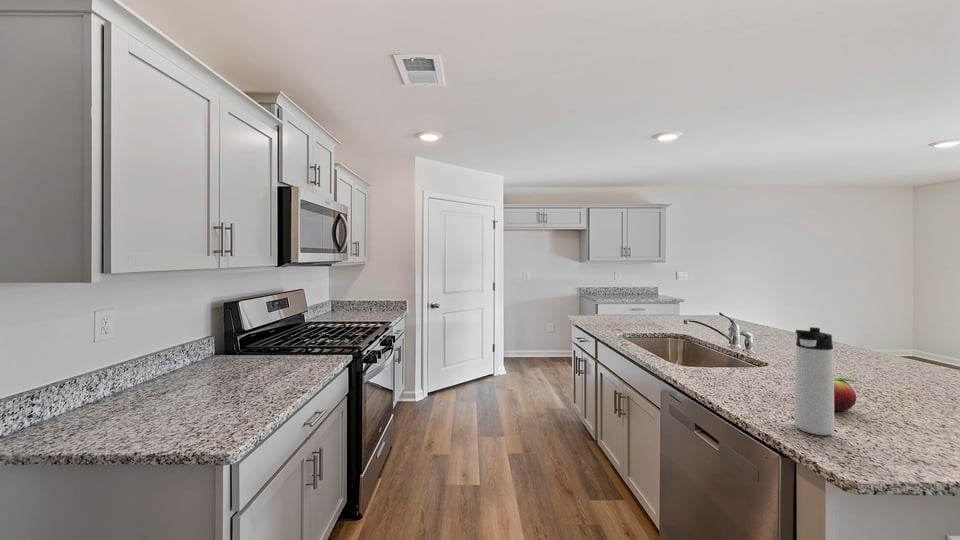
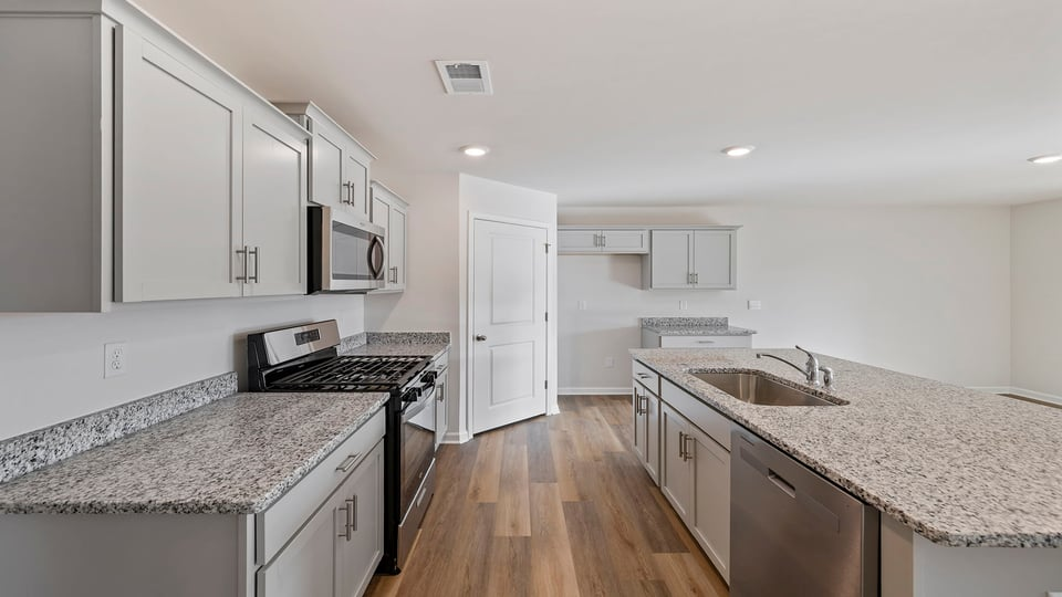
- fruit (834, 392)
- thermos bottle (811, 380)
